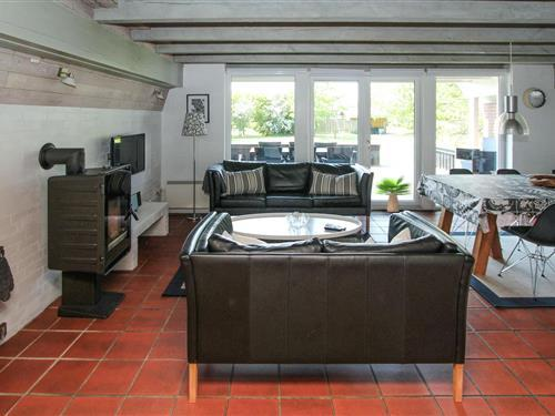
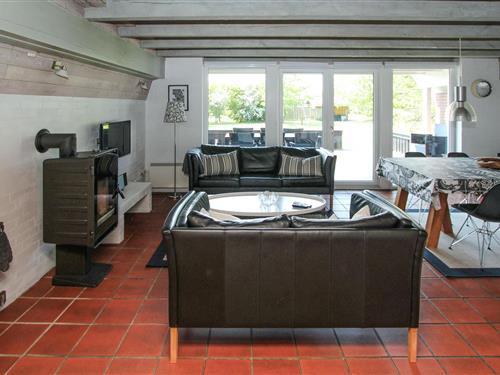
- potted plant (392, 192)
